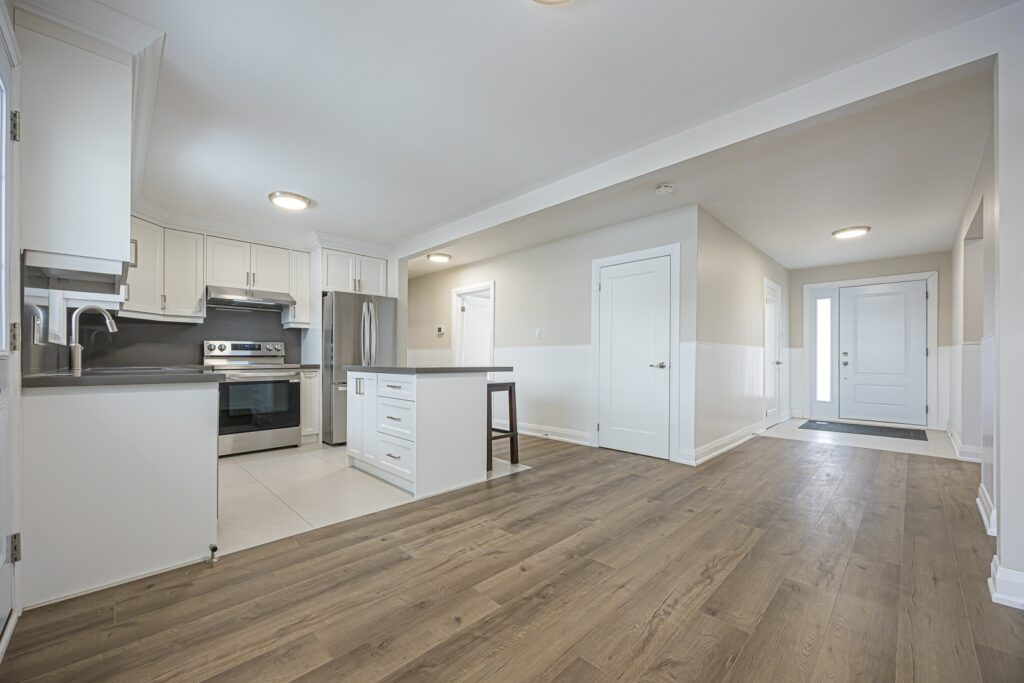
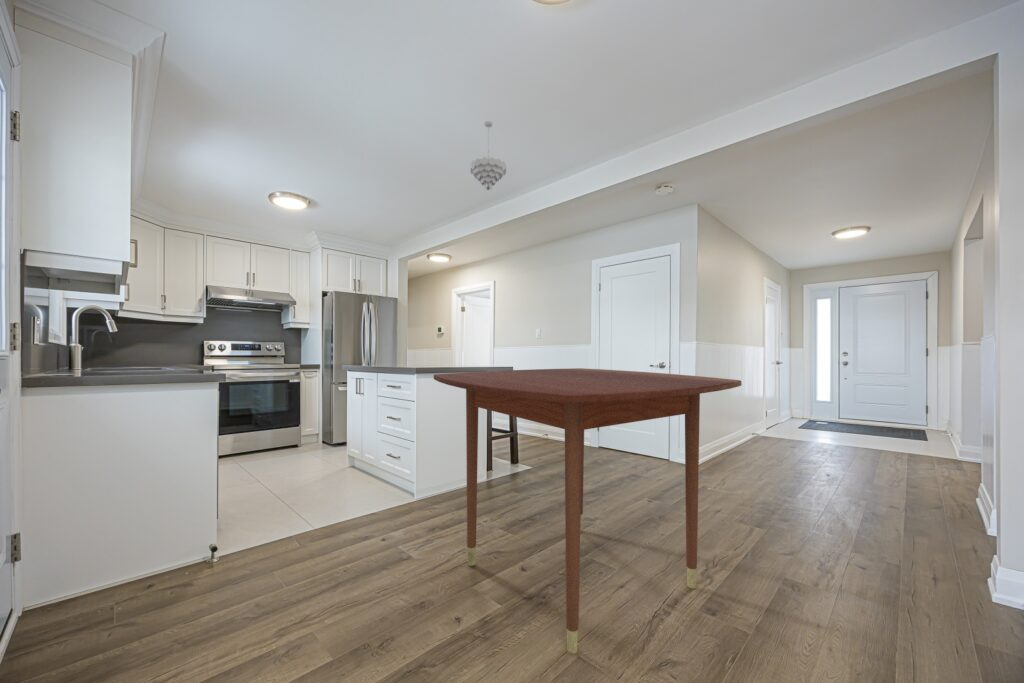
+ pendant light (488, 156)
+ dining table (576, 476)
